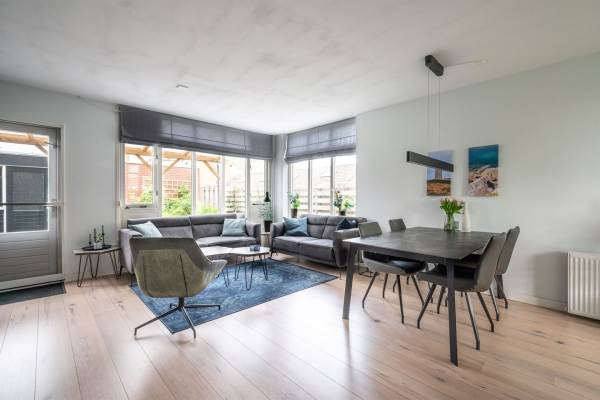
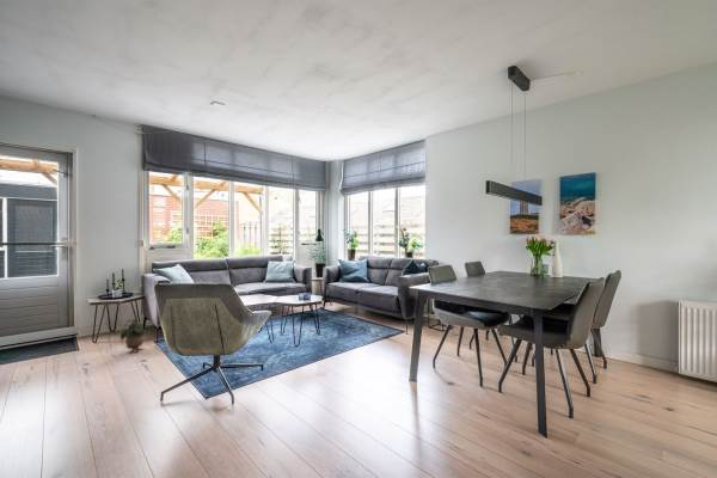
+ potted plant (133, 335)
